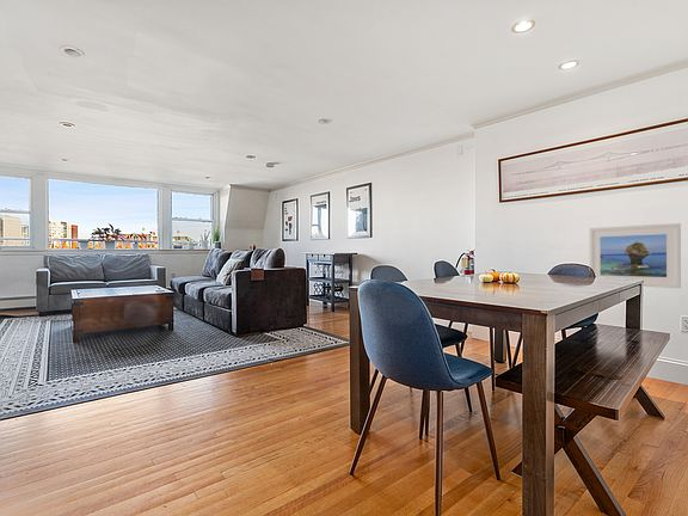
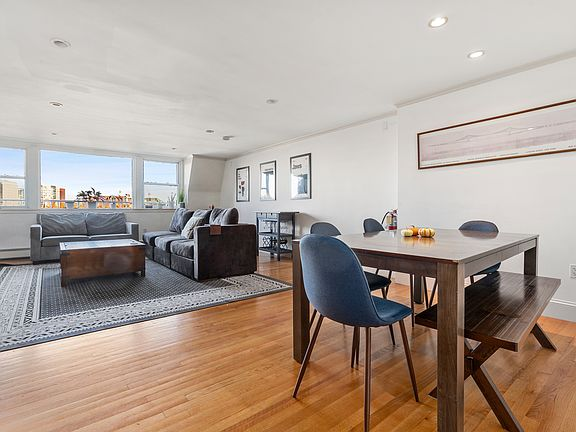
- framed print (631, 256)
